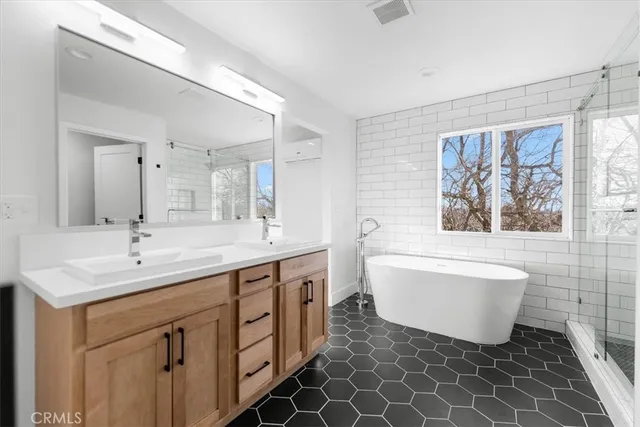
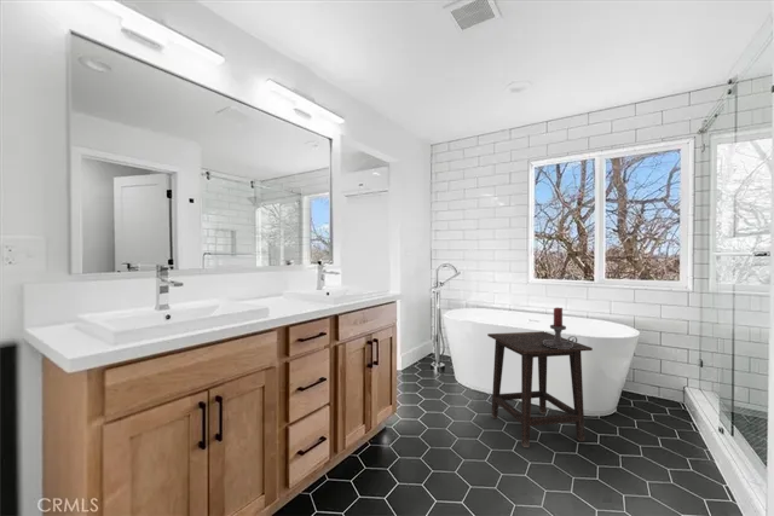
+ side table (538, 382)
+ candle holder (561, 325)
